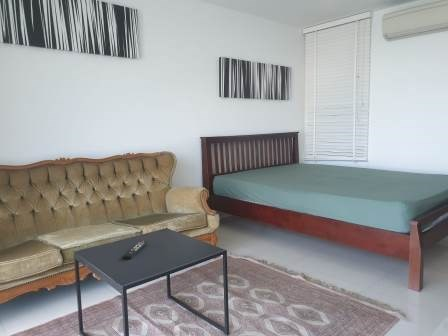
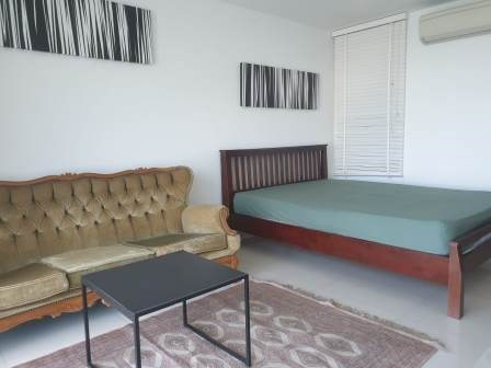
- remote control (136, 249)
